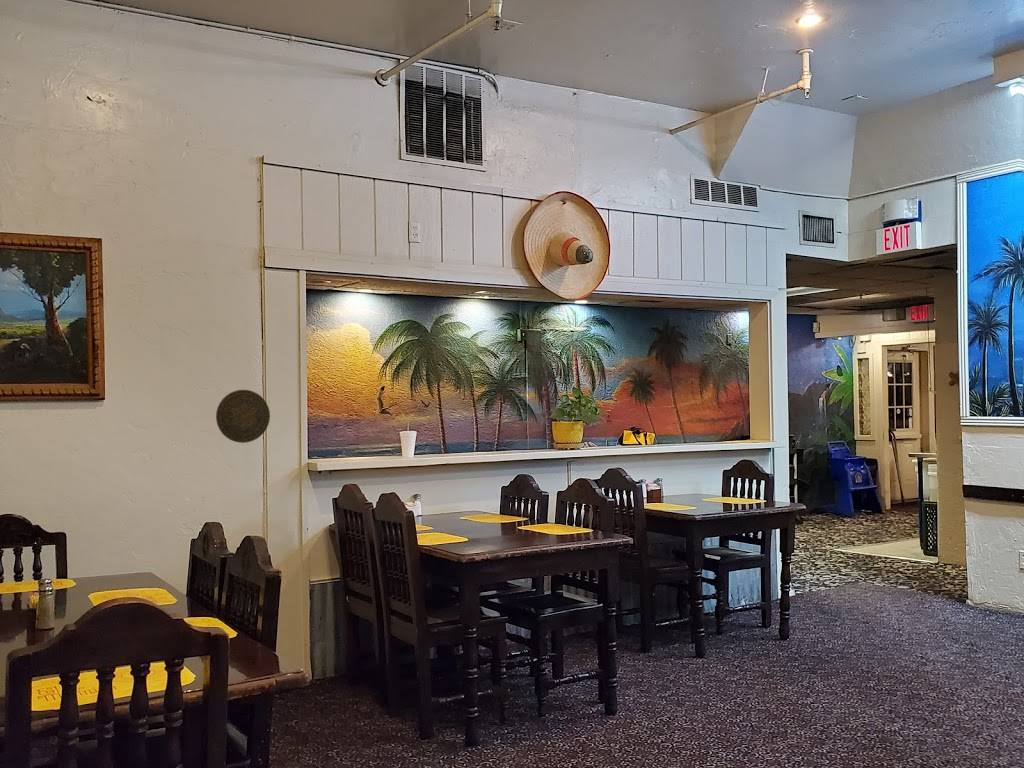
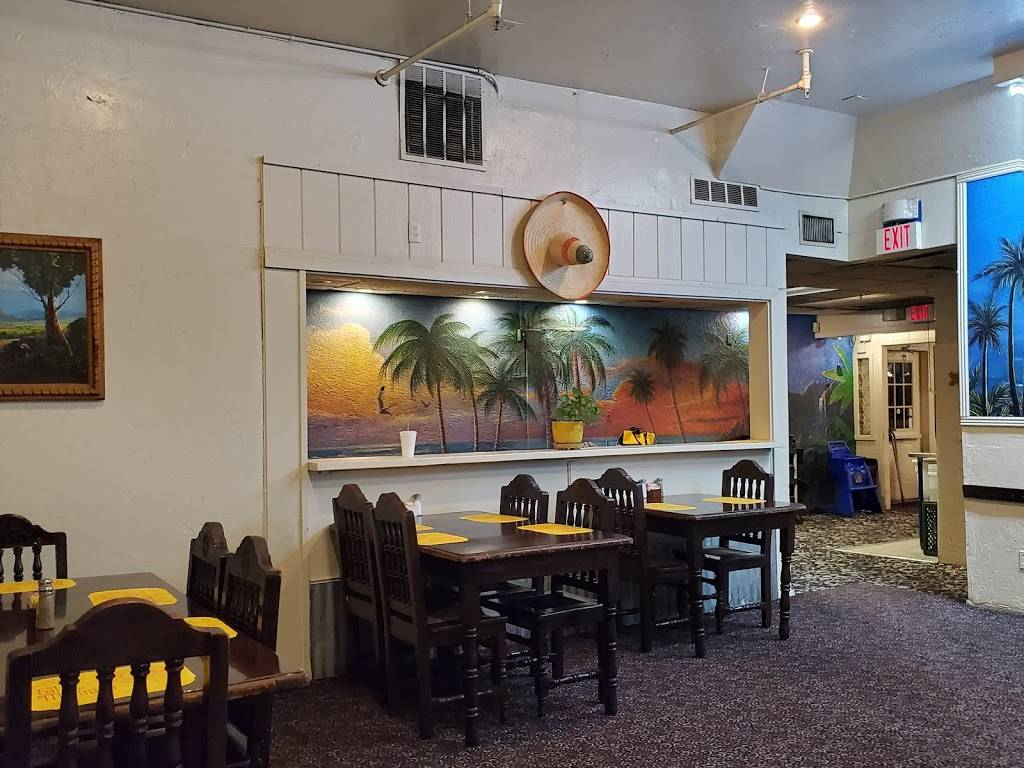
- decorative plate (243, 416)
